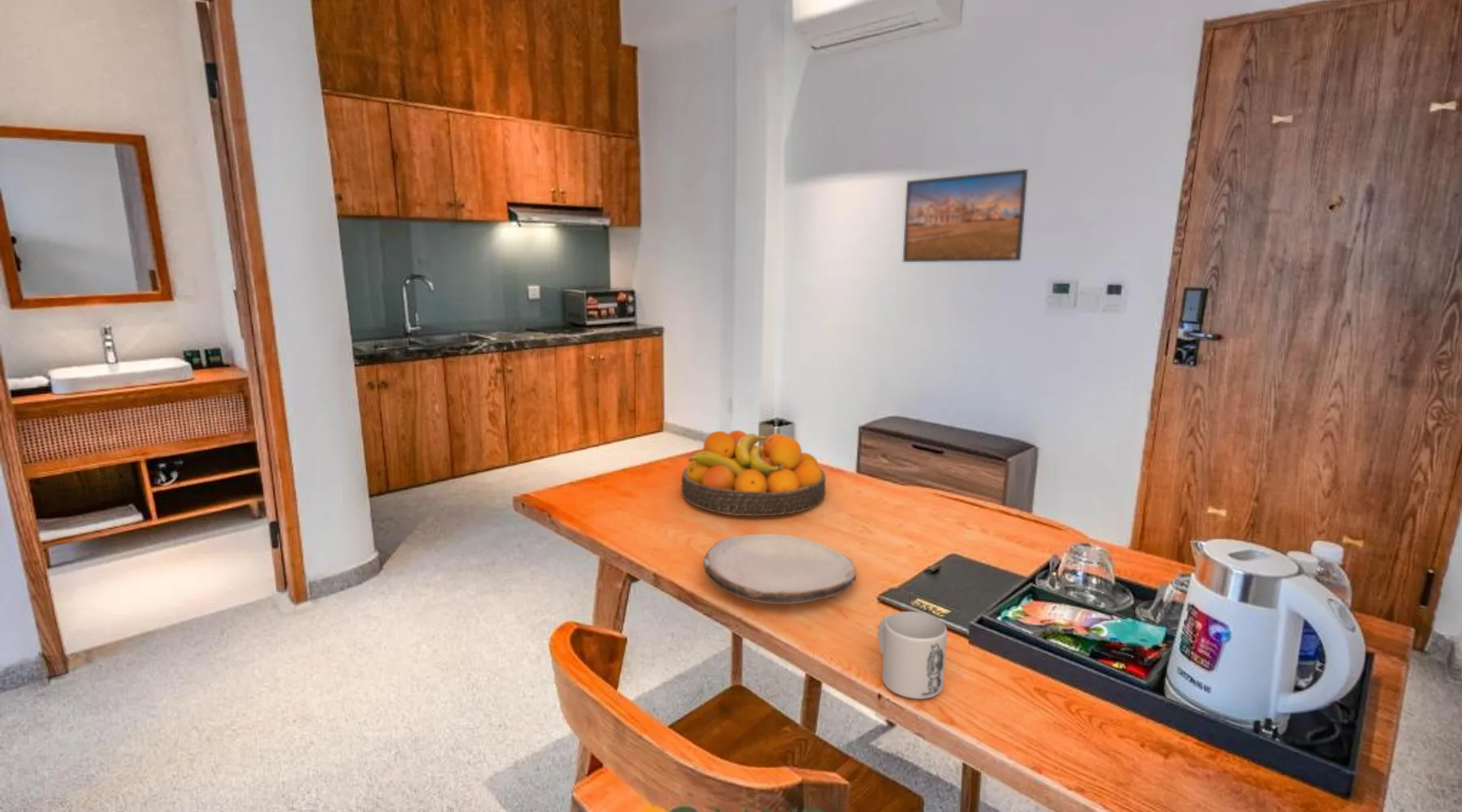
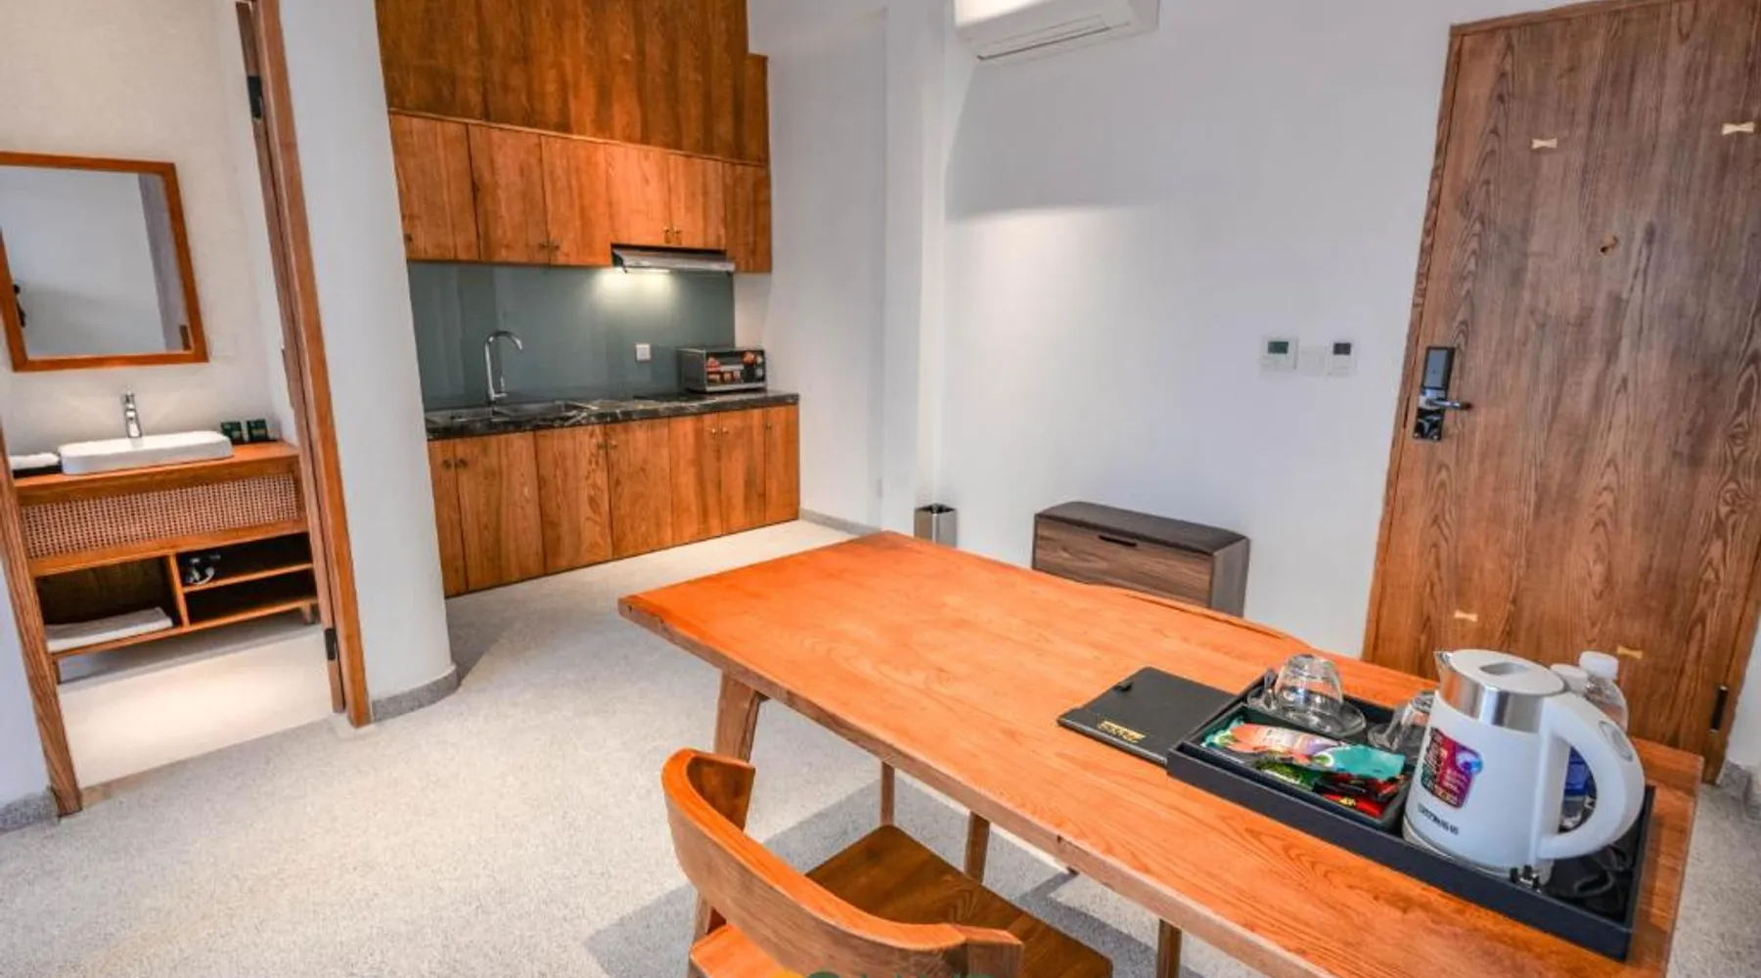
- mug (906, 649)
- plate (779, 568)
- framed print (961, 218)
- fruit bowl (754, 463)
